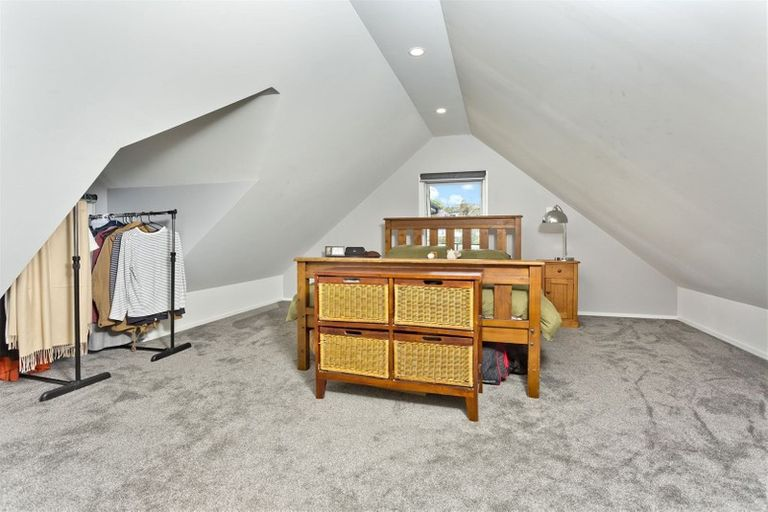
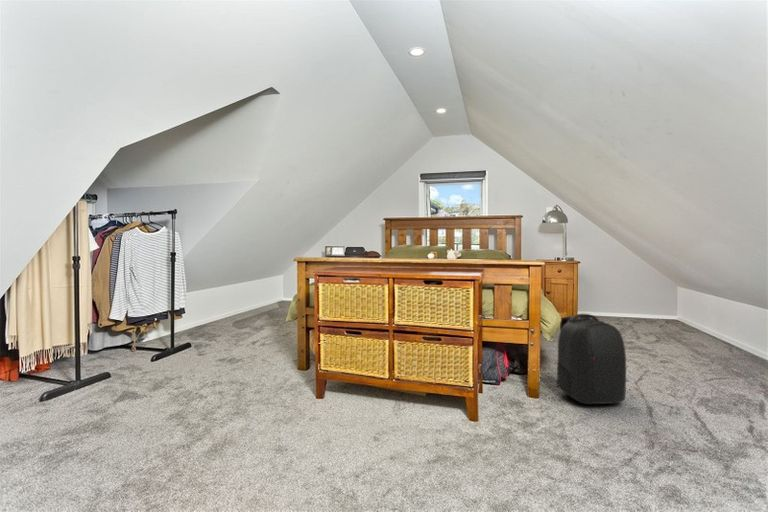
+ backpack (587, 355)
